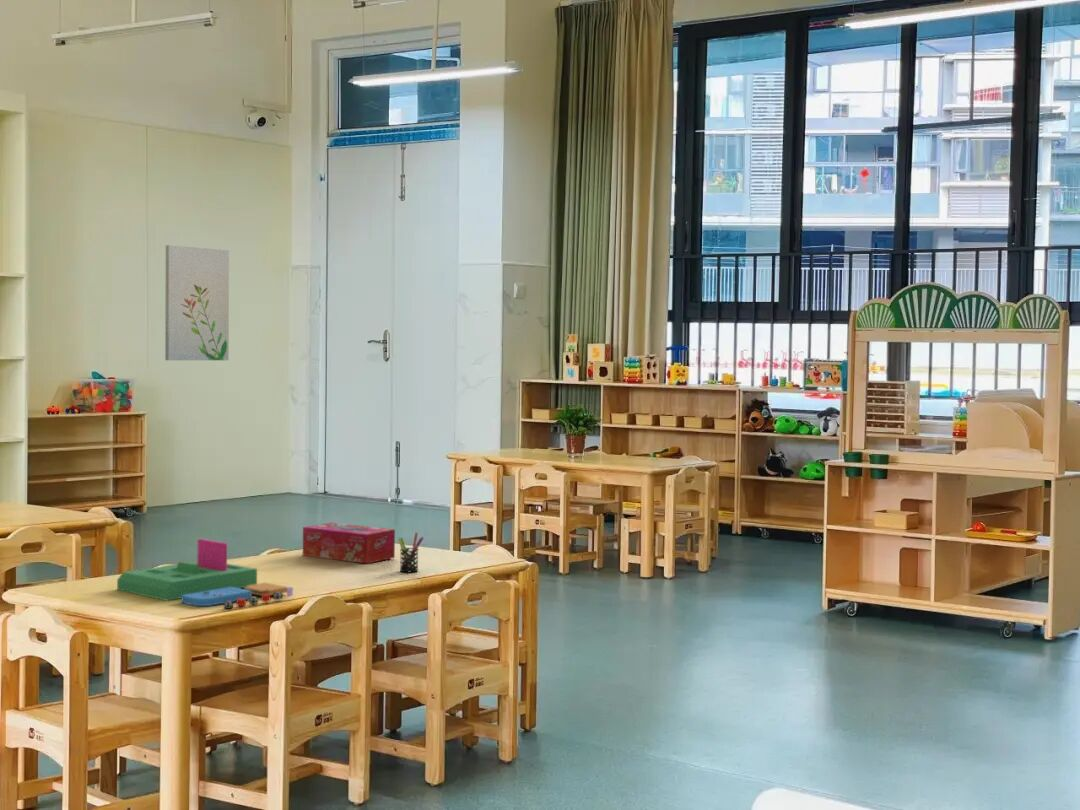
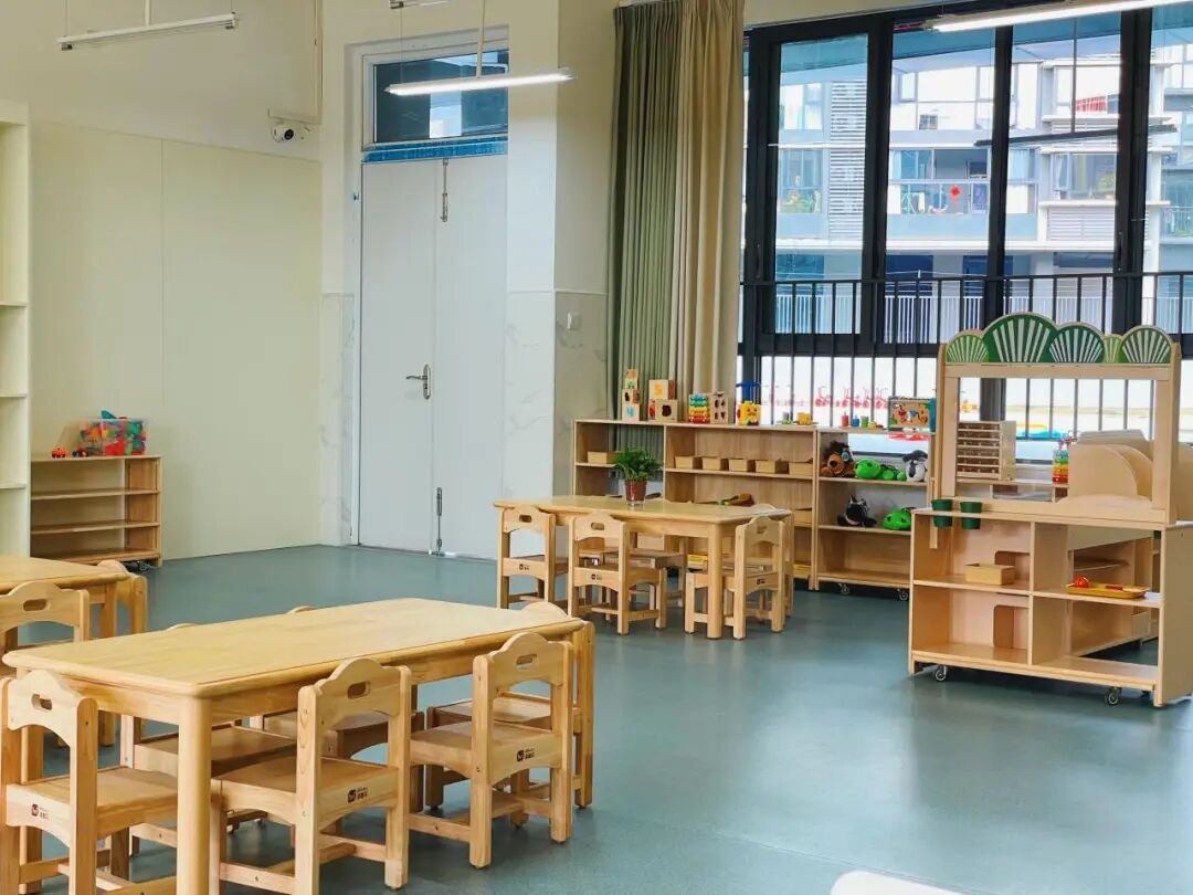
- pen holder (408, 551)
- tissue box (348, 542)
- board game (210, 570)
- wall art (197, 304)
